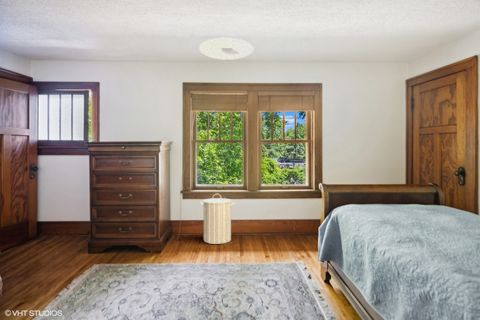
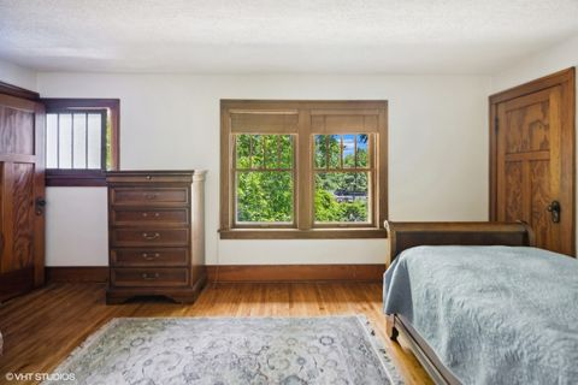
- ceiling light (226, 47)
- laundry hamper (217, 216)
